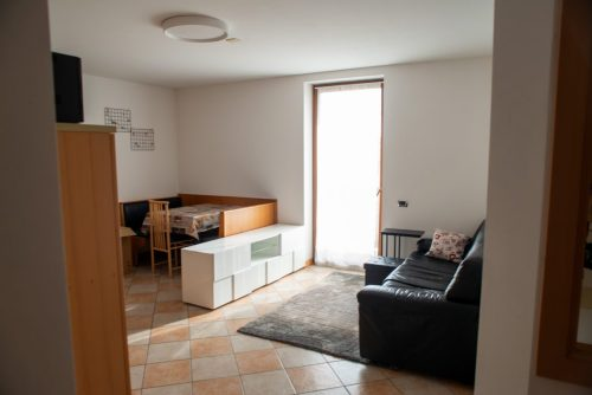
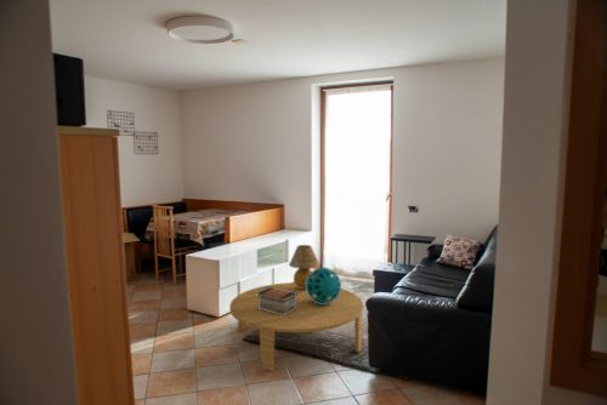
+ coffee table (296, 320)
+ decorative sphere (323, 285)
+ table lamp (304, 267)
+ book stack (277, 300)
